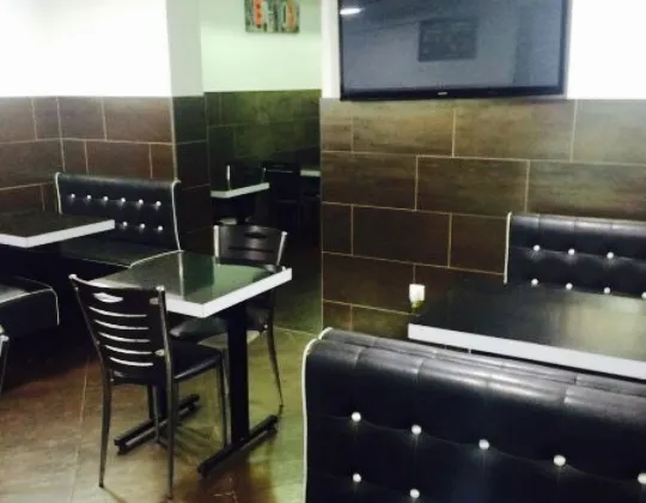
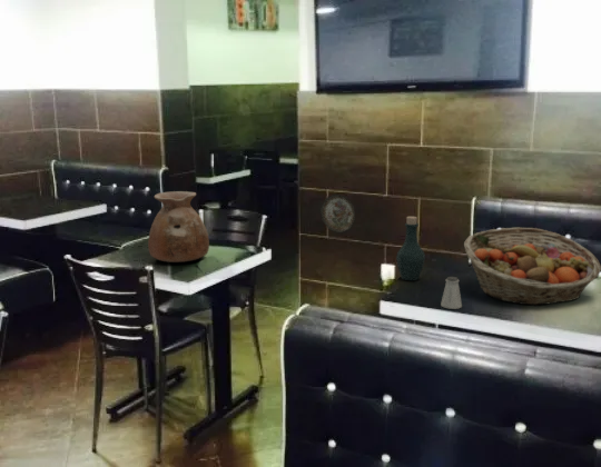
+ bottle (411, 248)
+ vase (178, 227)
+ fruit basket (530, 265)
+ saltshaker (452, 291)
+ decorative plate (338, 212)
